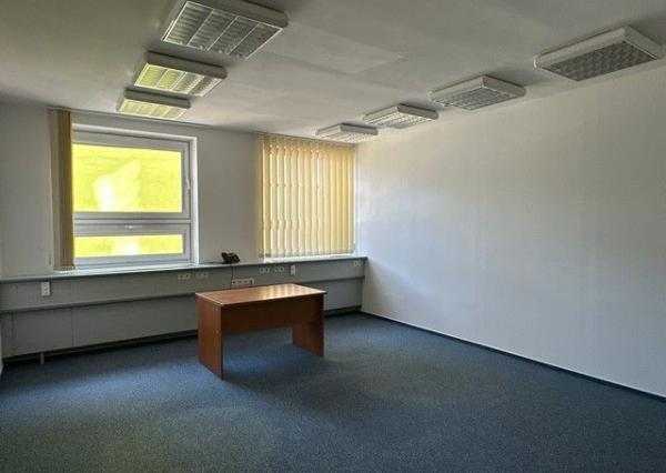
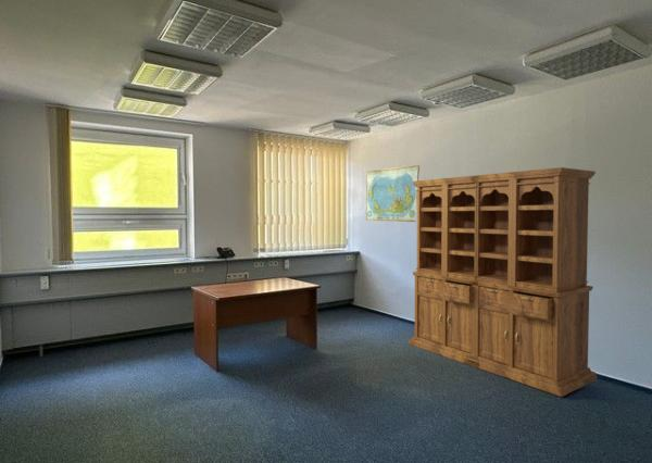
+ world map (390, 195)
+ bookcase (490, 268)
